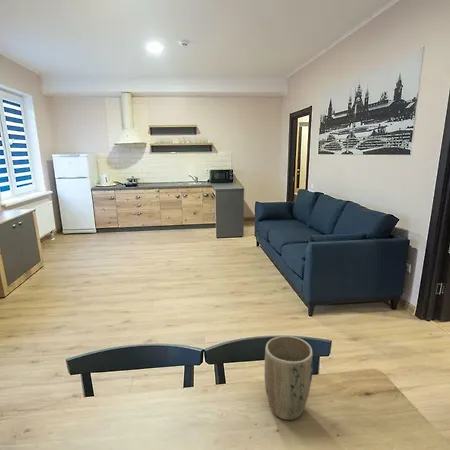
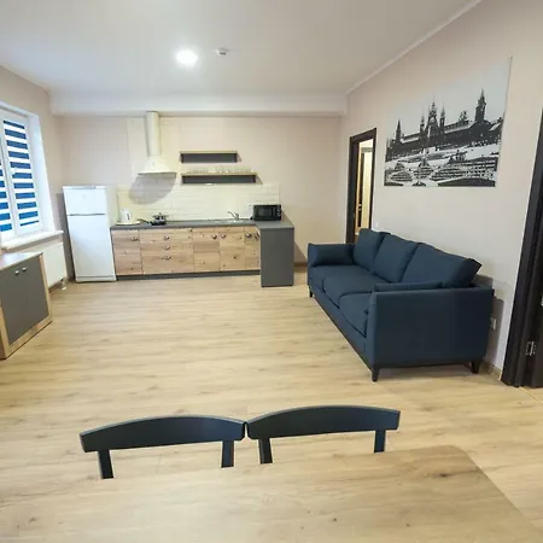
- plant pot (287, 378)
